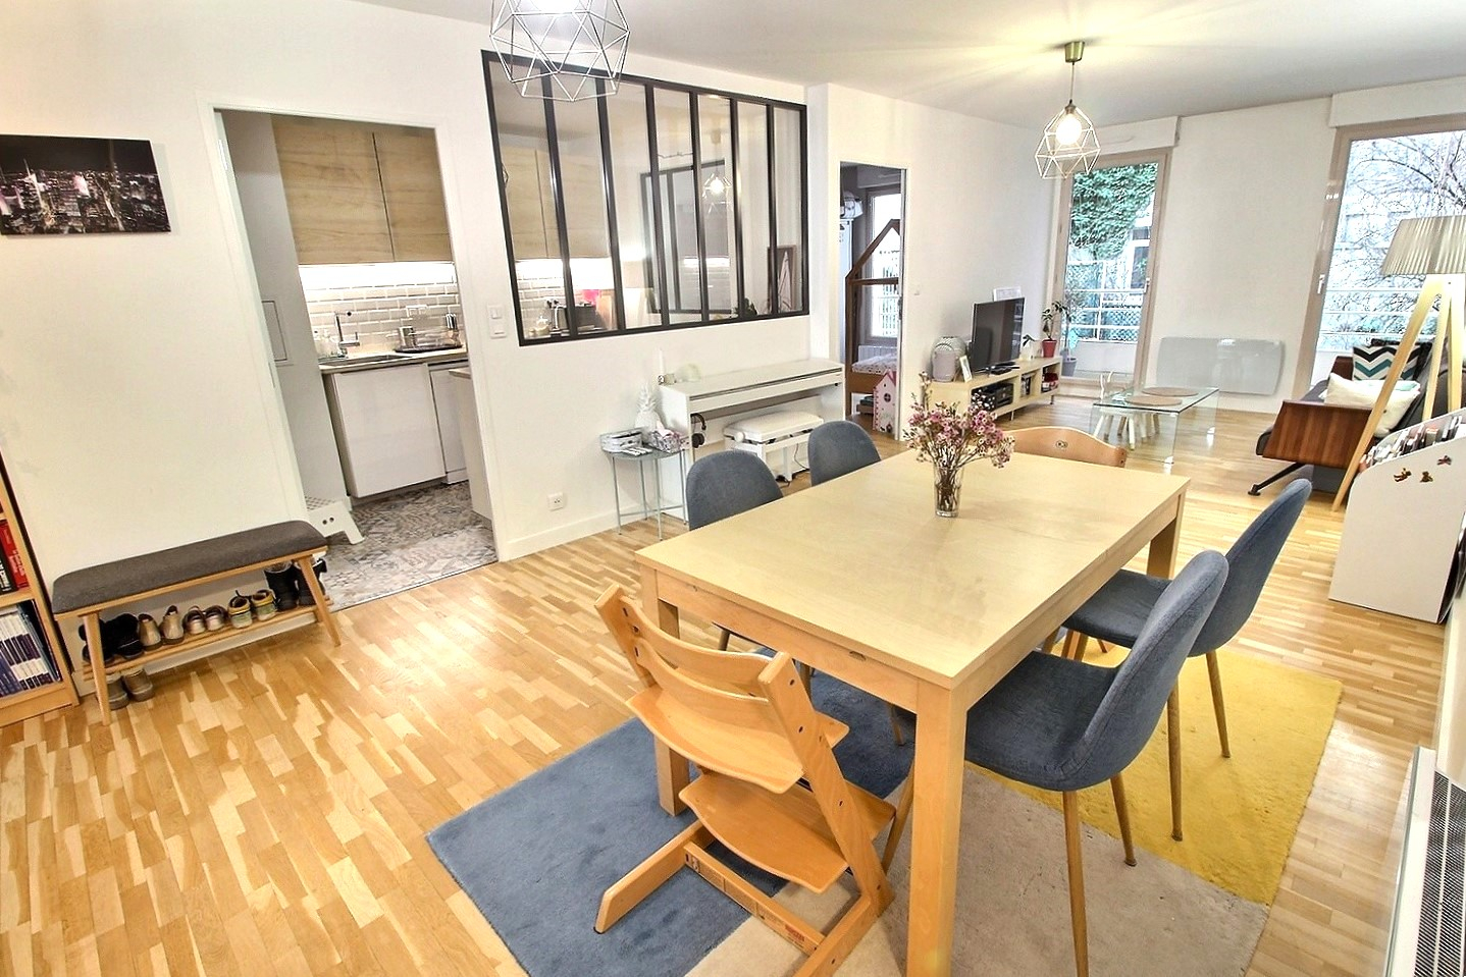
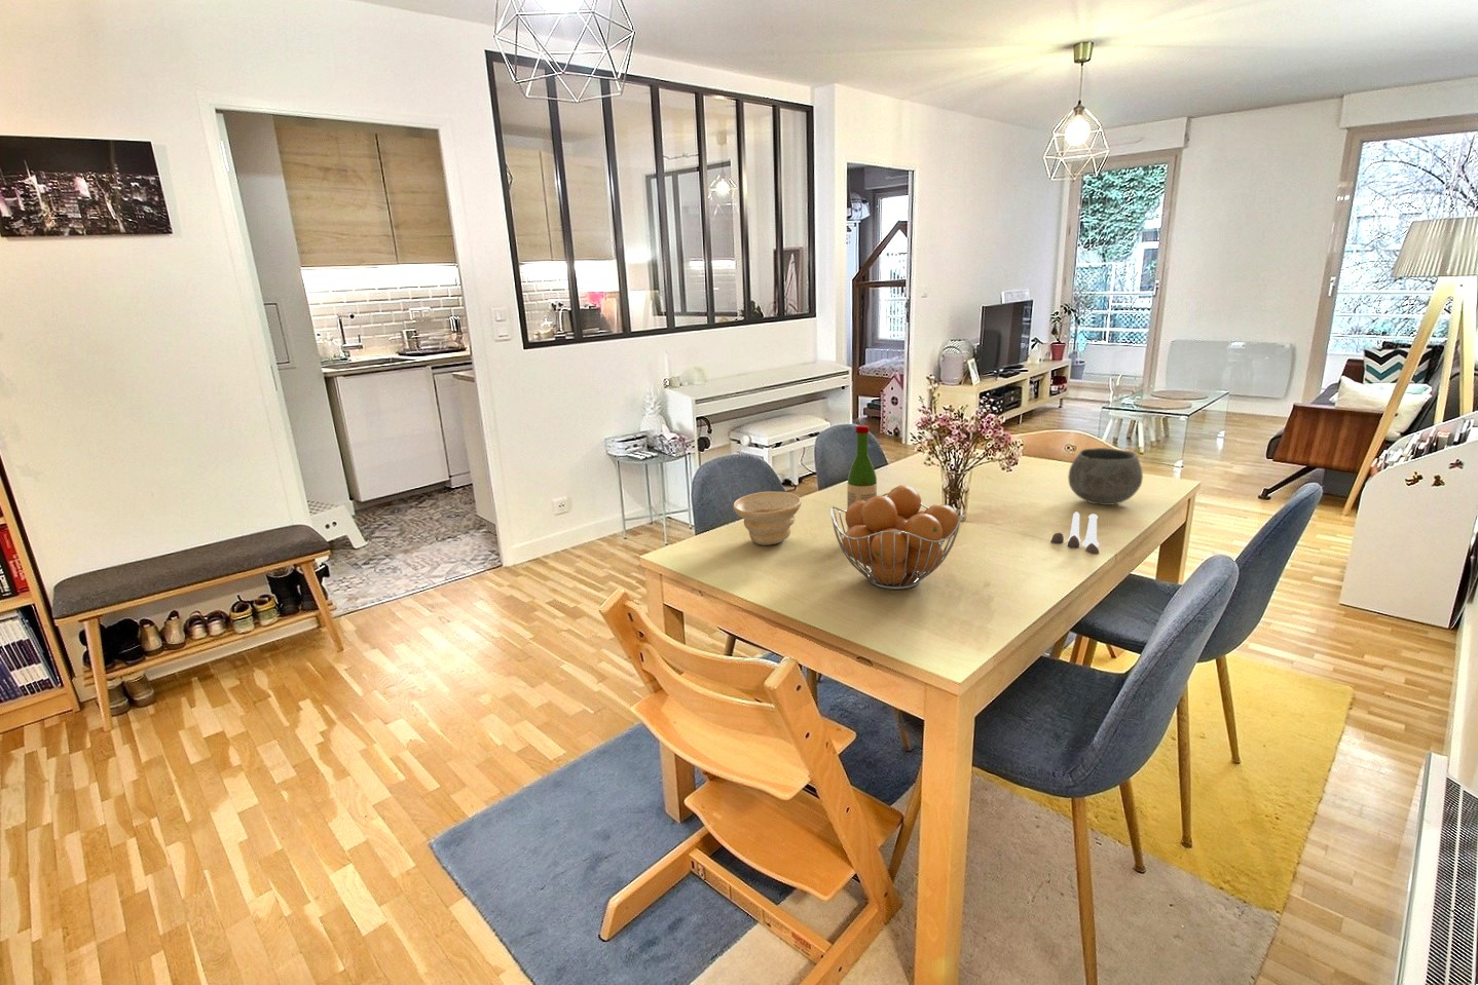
+ bowl (766, 520)
+ bowl (1104, 477)
+ salt and pepper shaker set (1078, 529)
+ fruit basket (894, 536)
+ wine bottle (861, 483)
